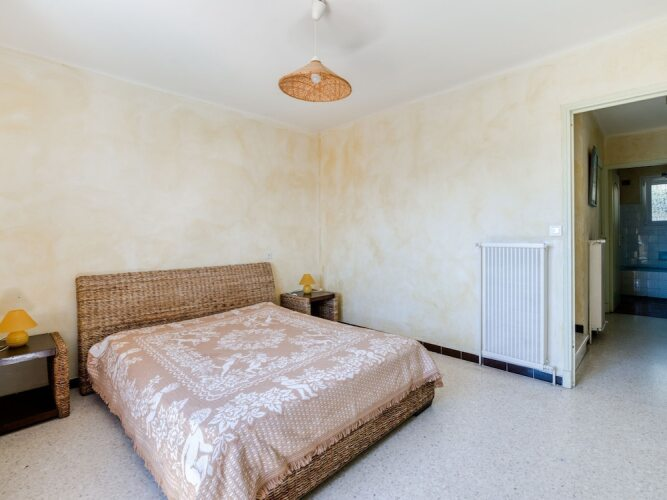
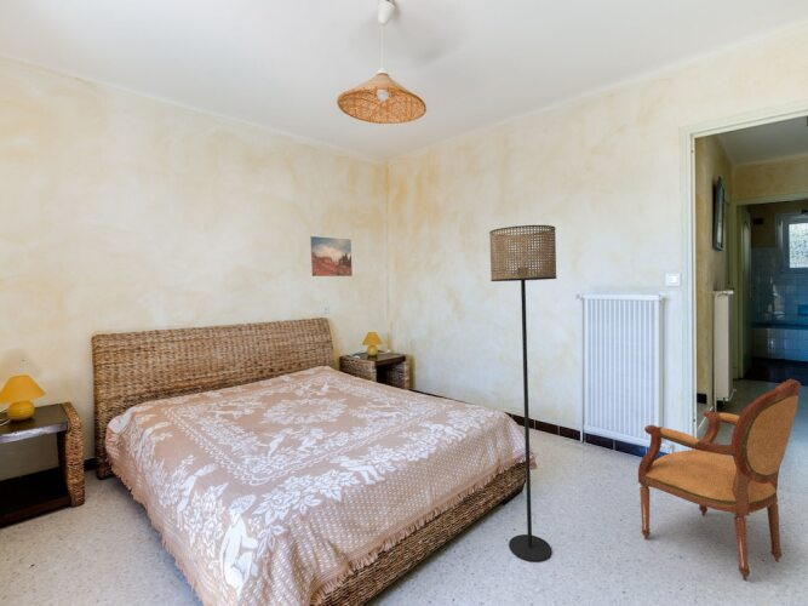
+ armchair (721, 459)
+ floor lamp (526, 390)
+ wall art (332, 257)
